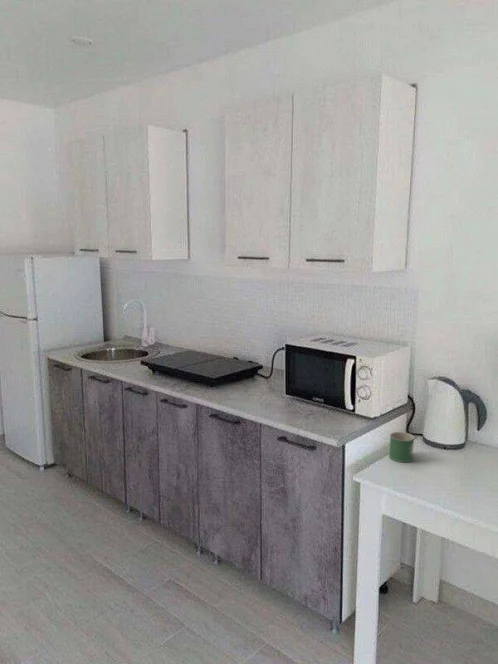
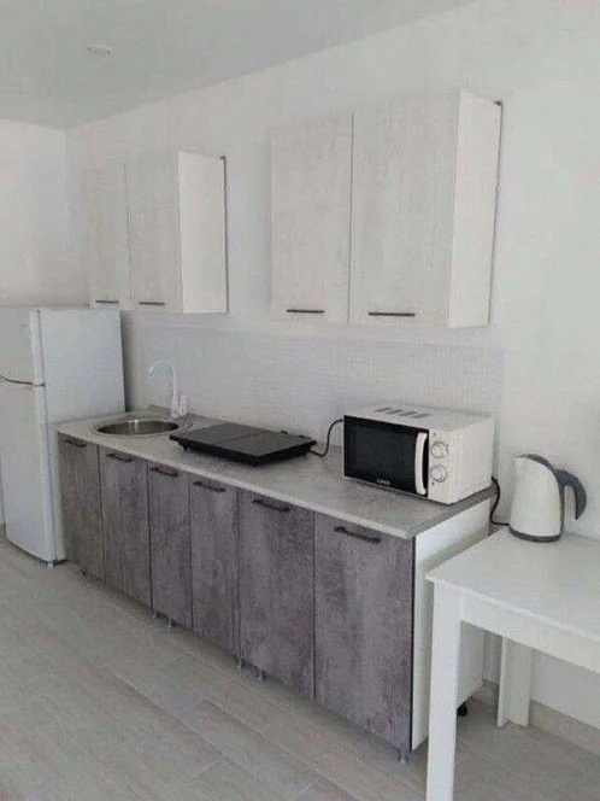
- mug (403, 445)
